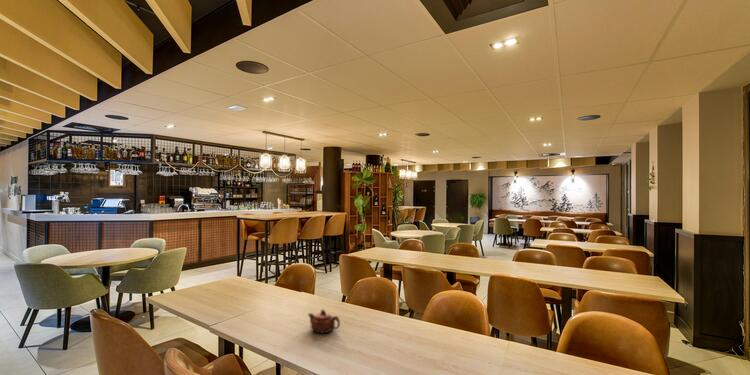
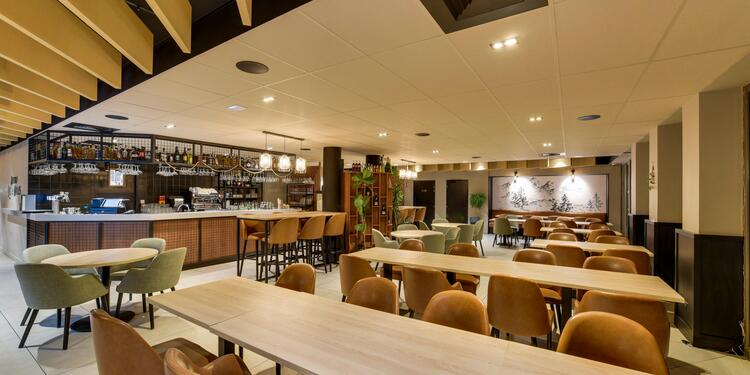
- teapot (323, 319)
